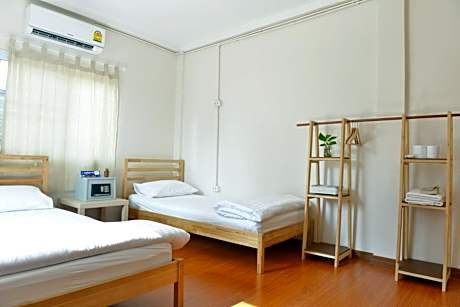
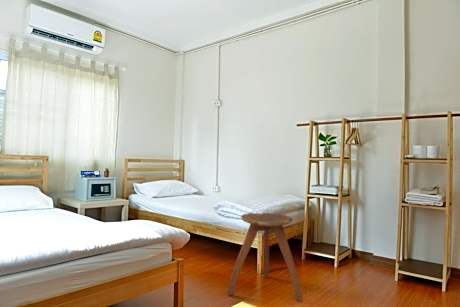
+ stool (268, 252)
